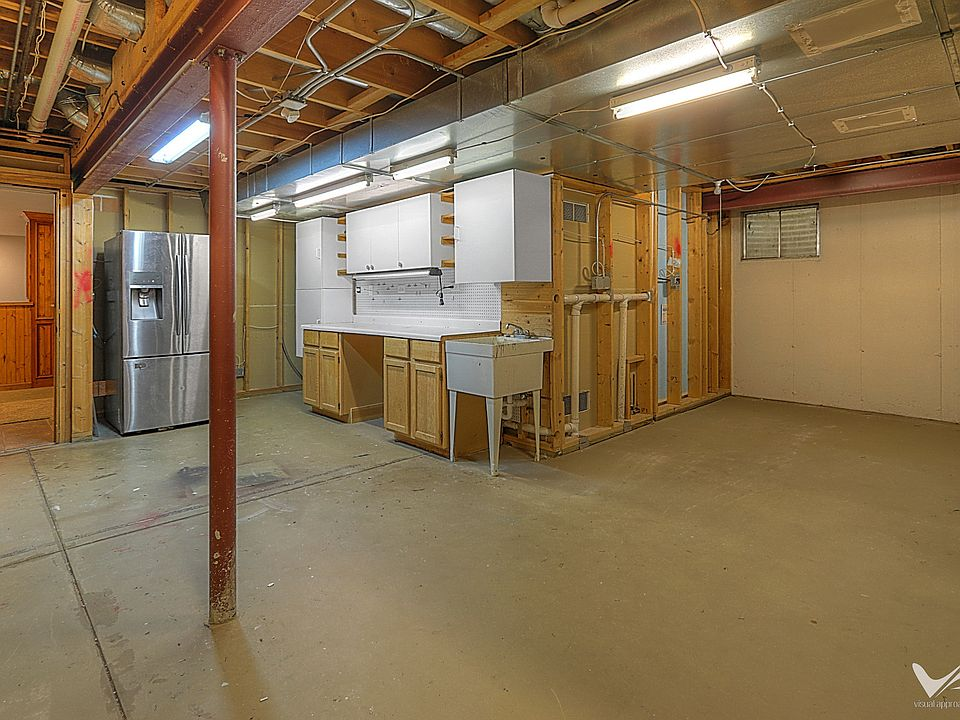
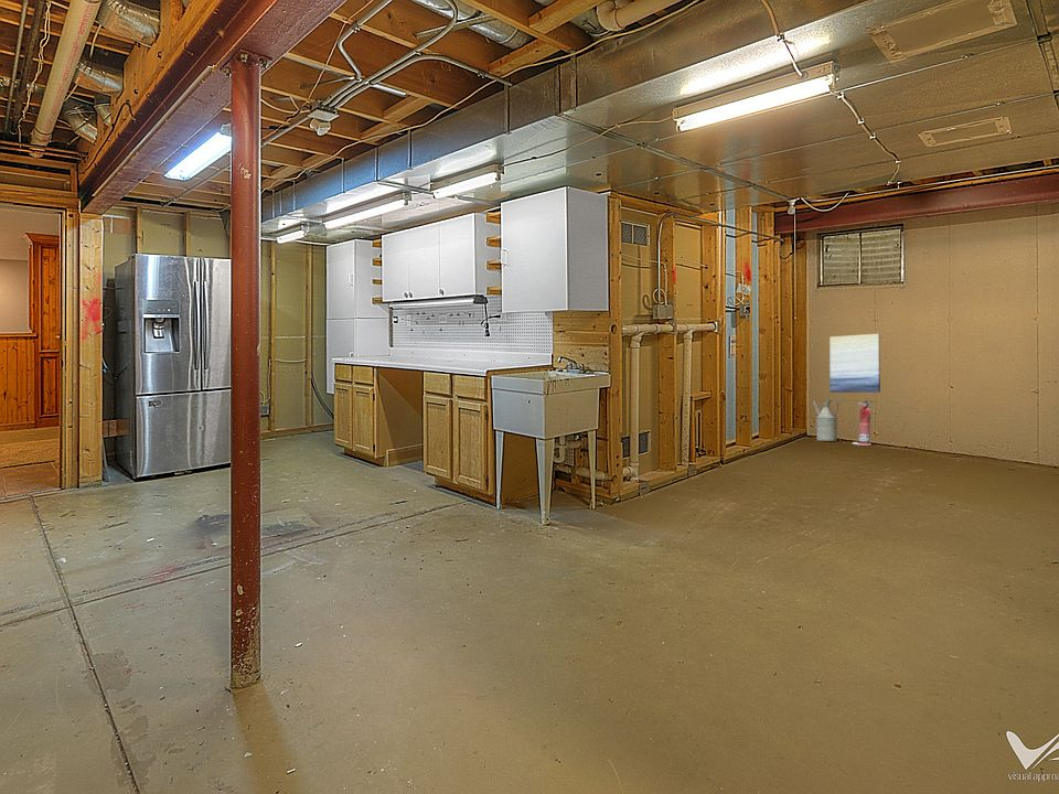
+ wall art (854, 363)
+ watering can (825, 419)
+ fire extinguisher (863, 422)
